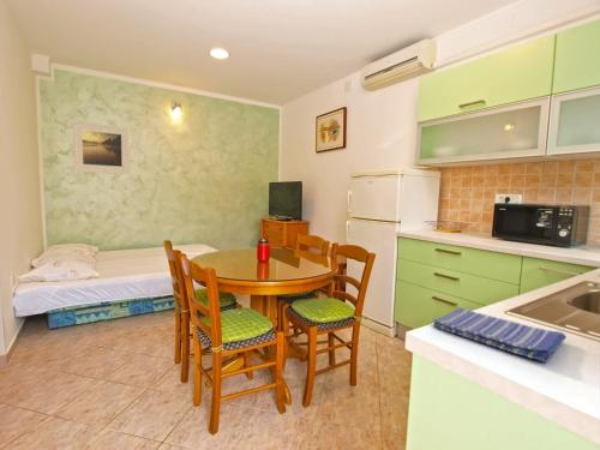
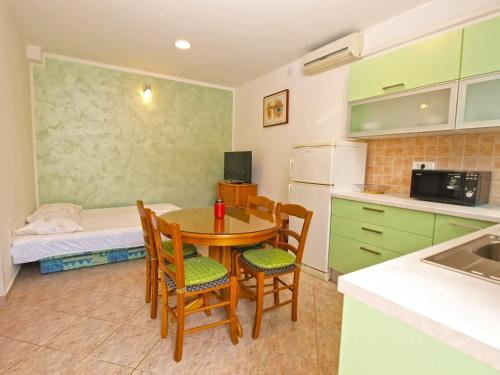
- dish towel (496, 328)
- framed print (102, 149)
